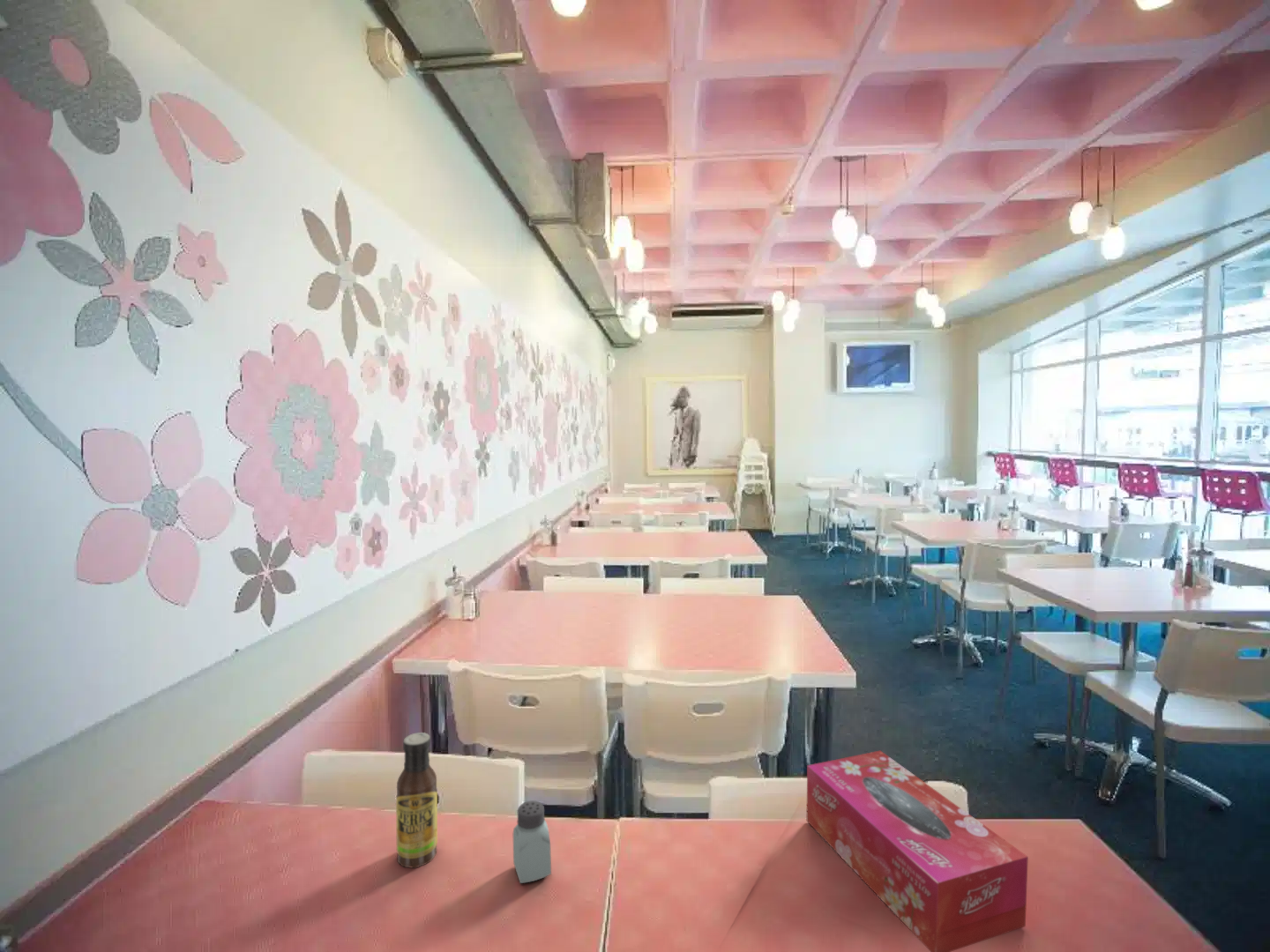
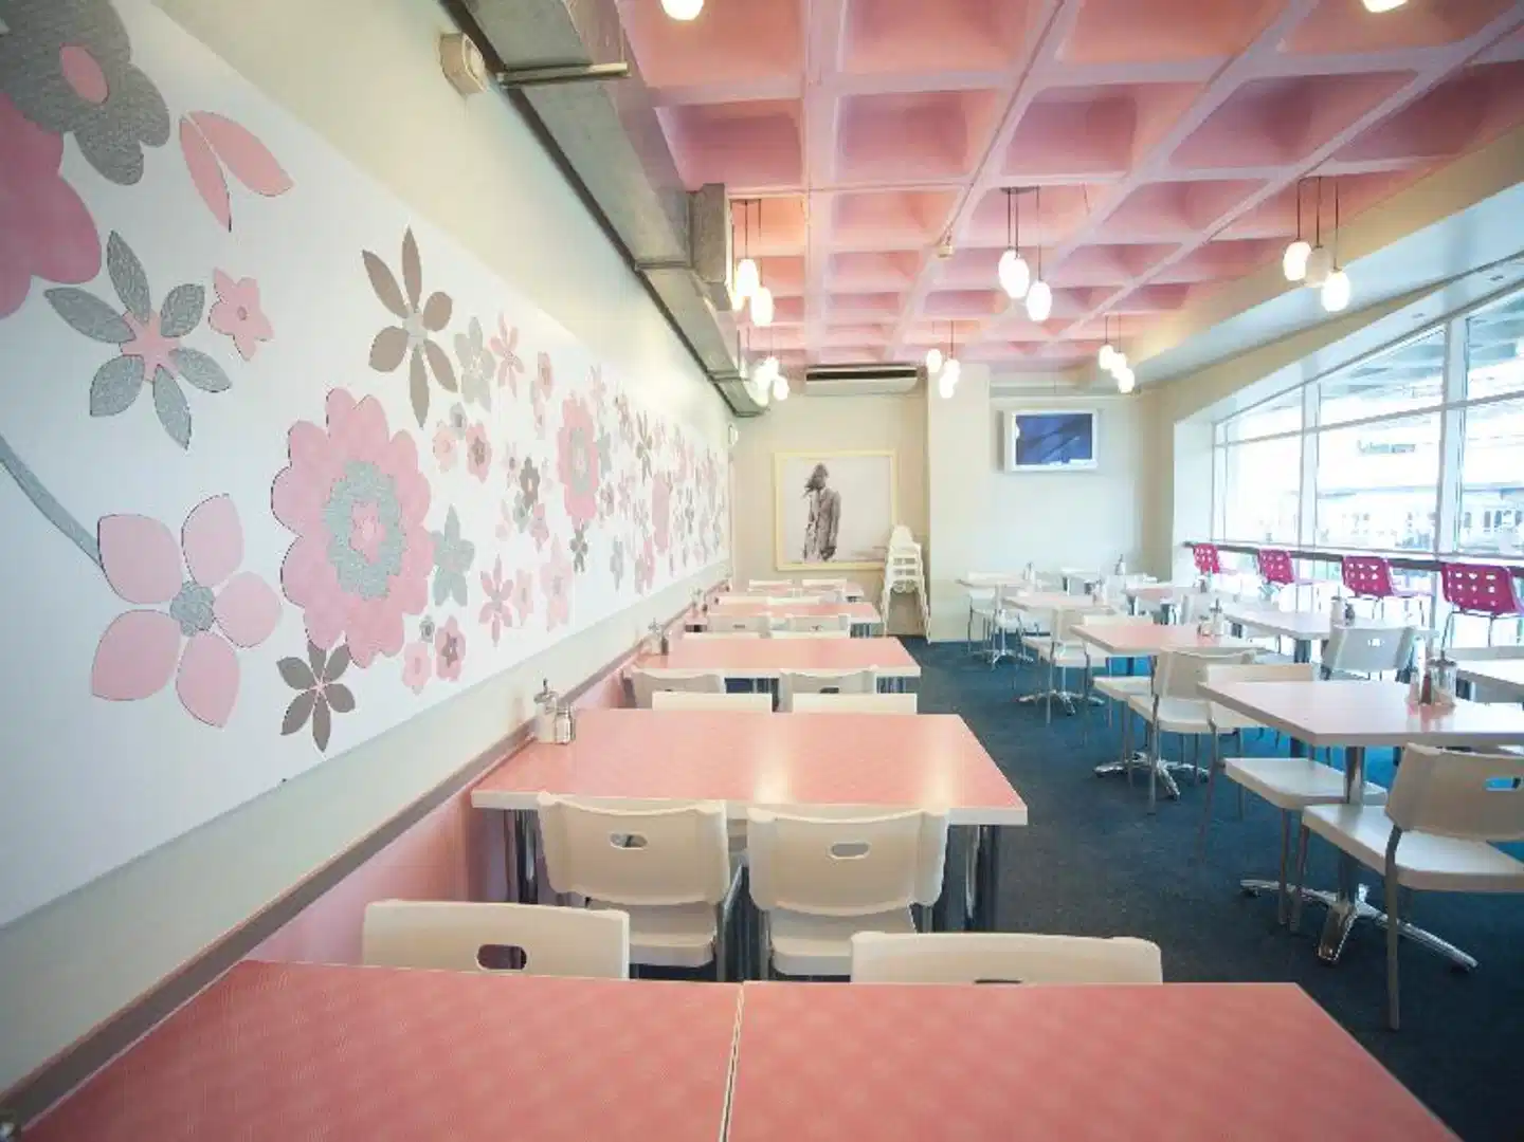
- tissue box (903, 836)
- saltshaker (531, 839)
- sauce bottle (415, 798)
